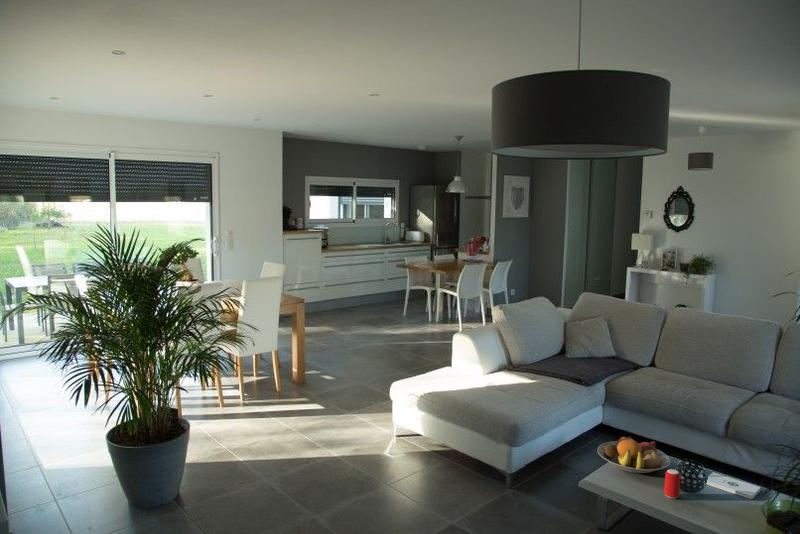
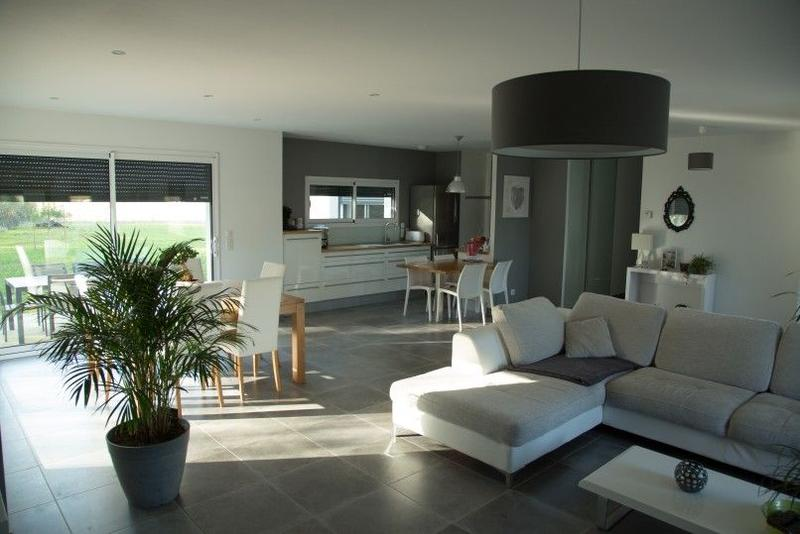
- beverage can (672, 483)
- notepad (731, 485)
- fruit bowl (633, 452)
